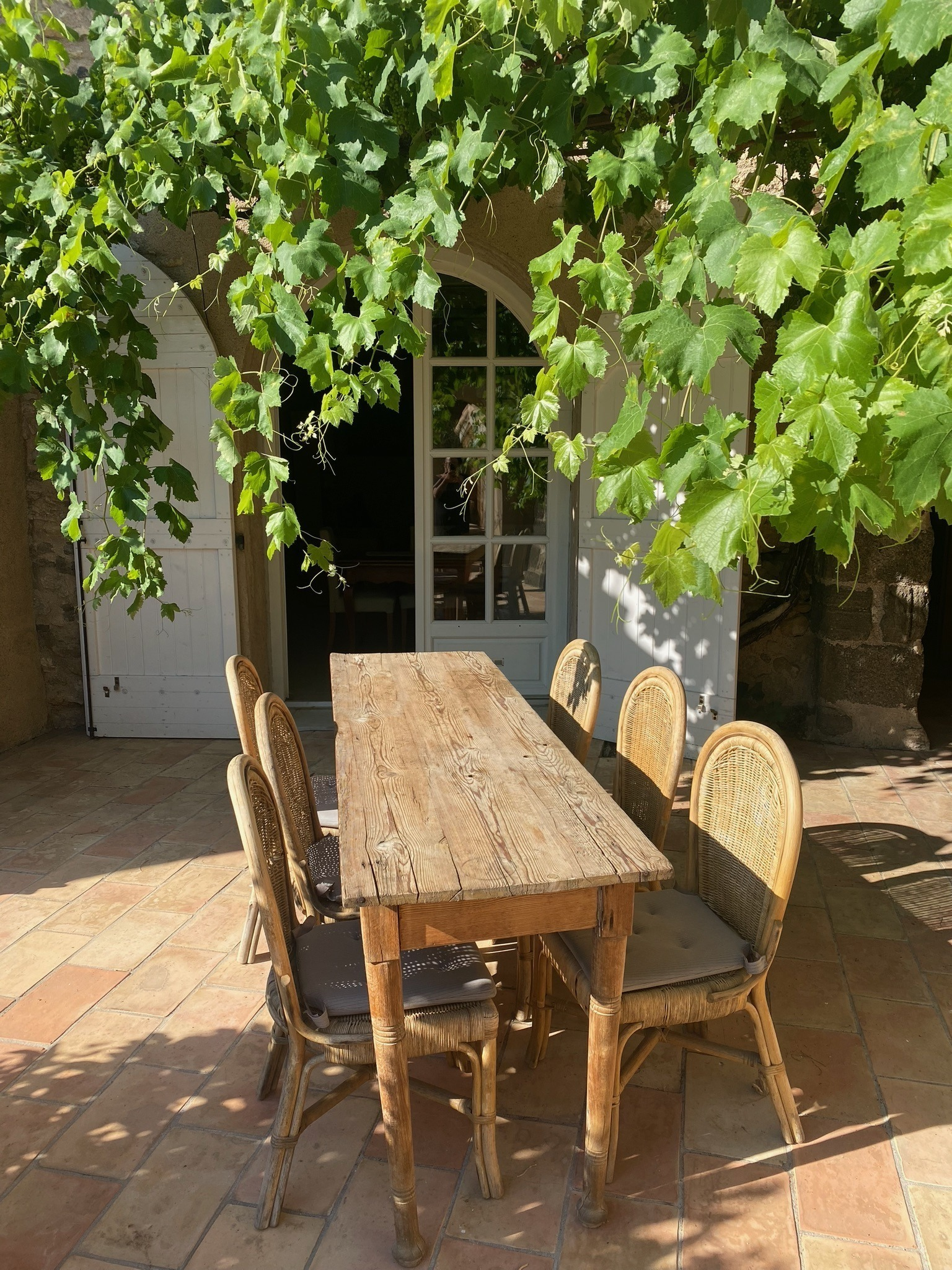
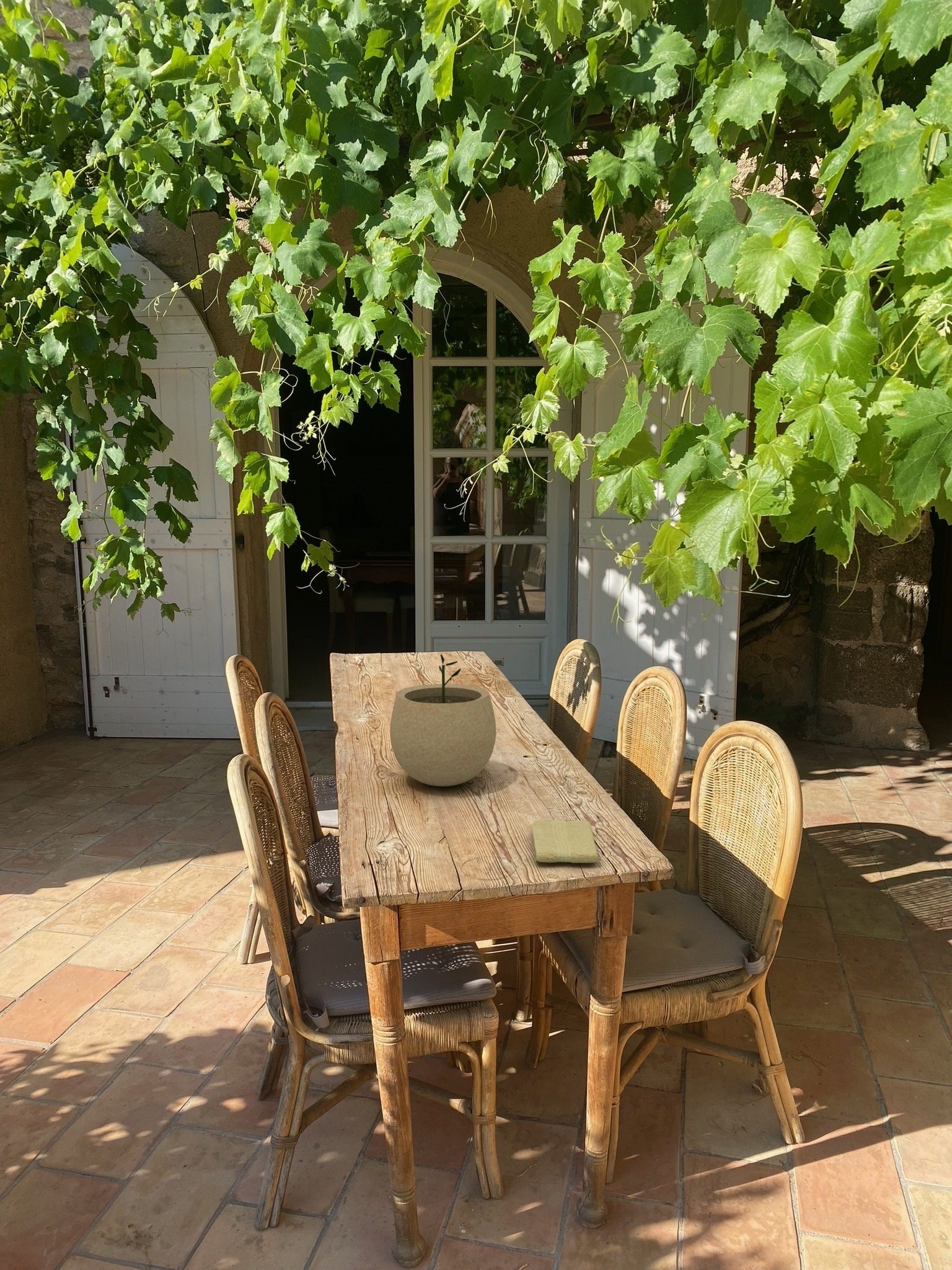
+ washcloth (563, 840)
+ plant pot (443, 718)
